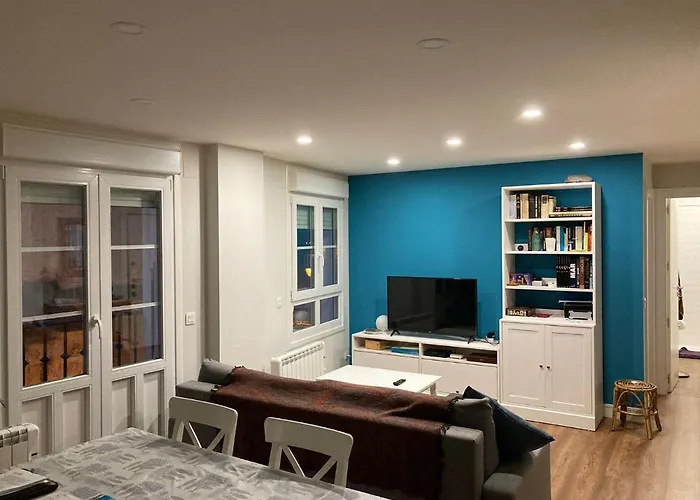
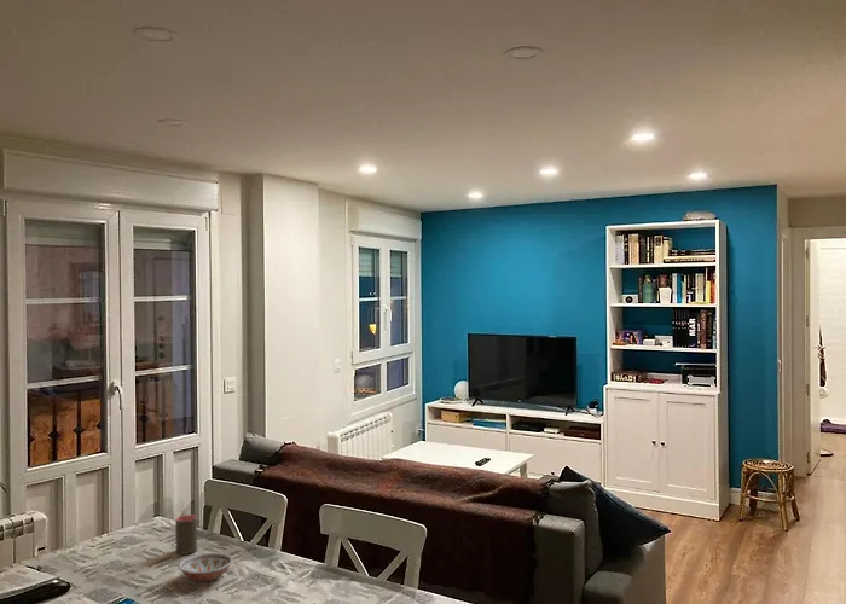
+ bowl (205, 569)
+ cup (186, 534)
